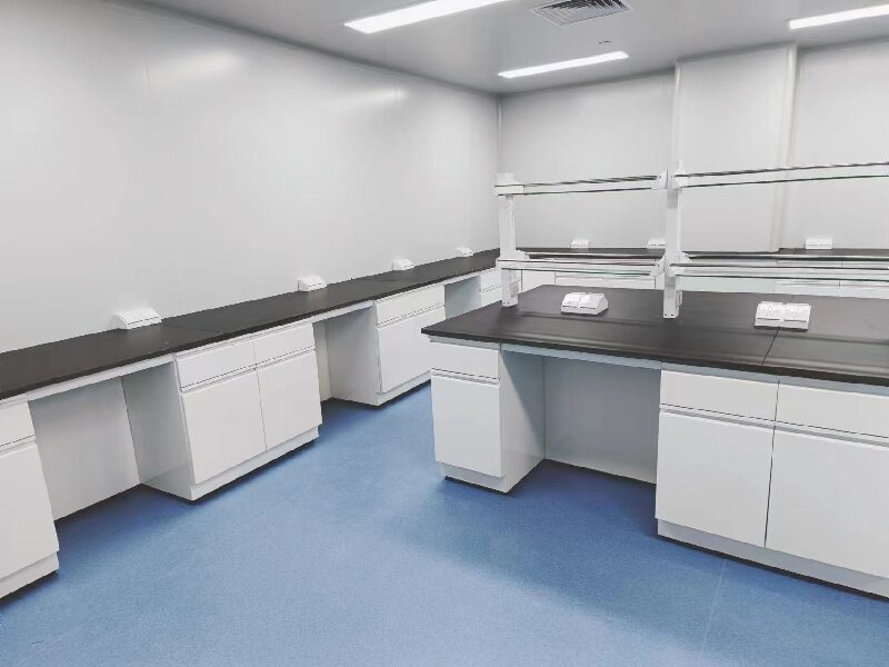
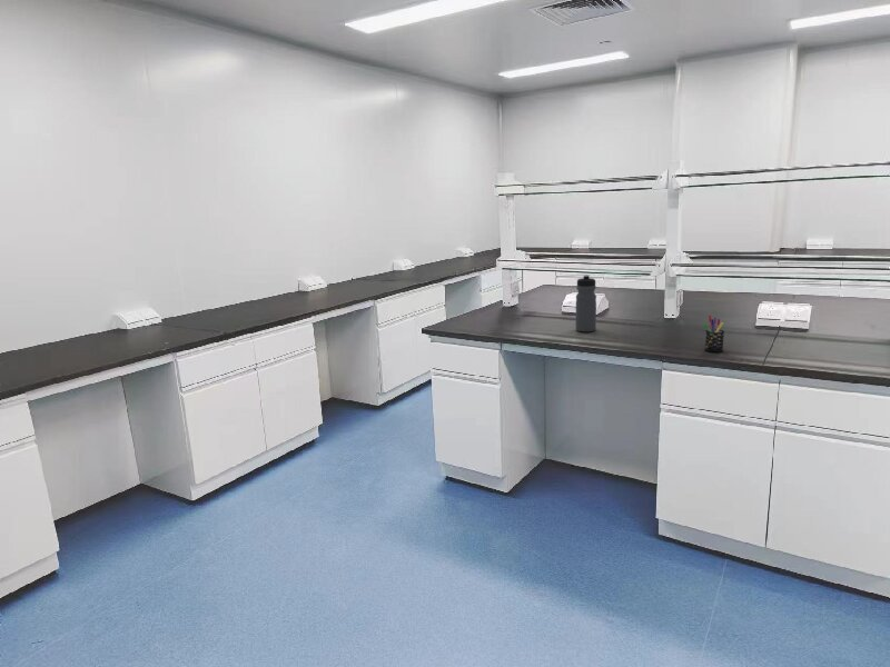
+ pen holder (712, 334)
+ water bottle (585, 302)
